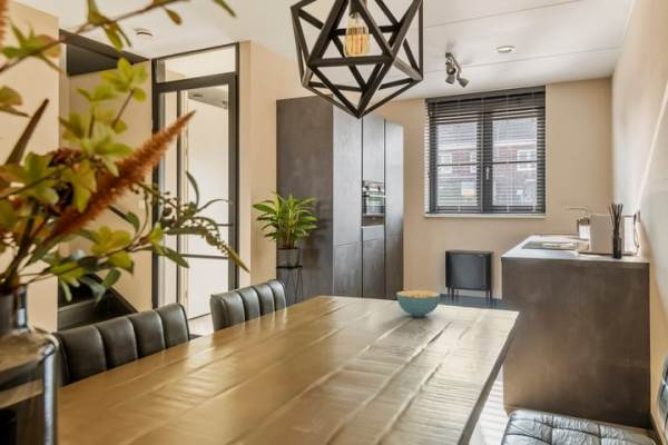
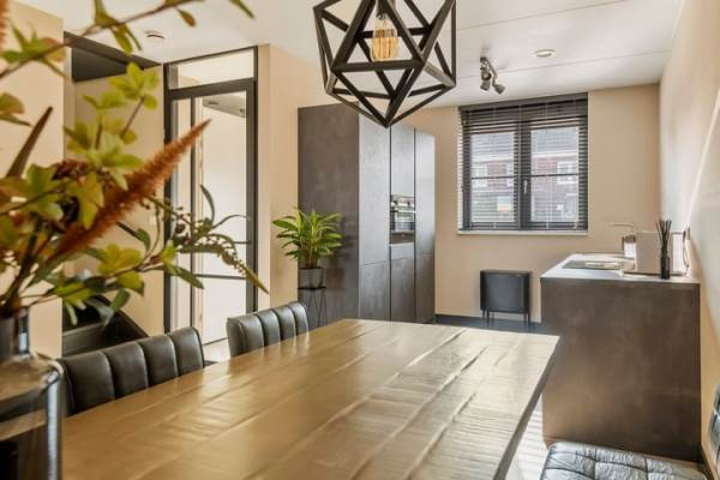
- cereal bowl (418, 304)
